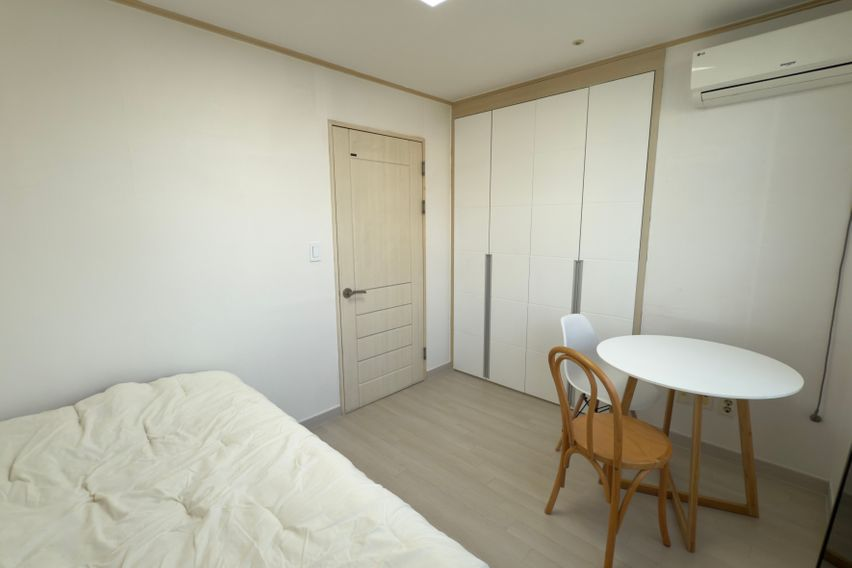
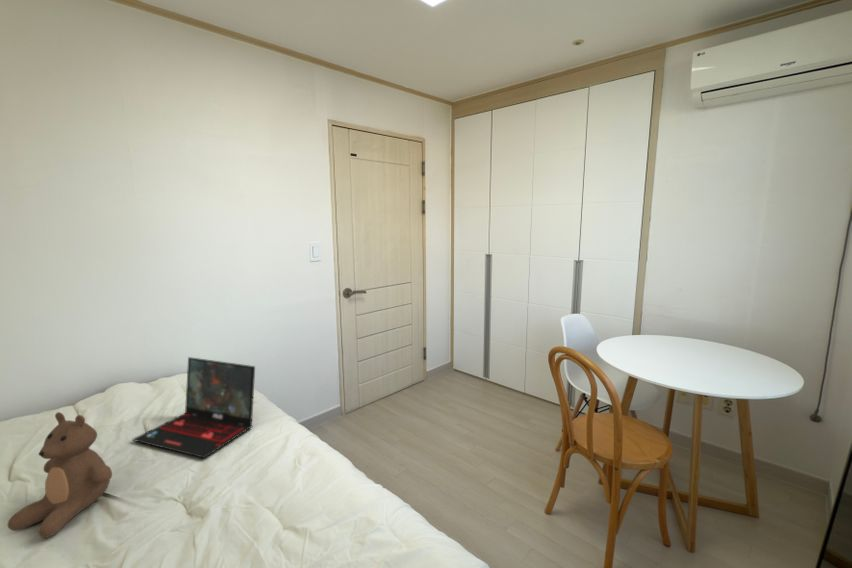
+ teddy bear (58, 468)
+ laptop (195, 403)
